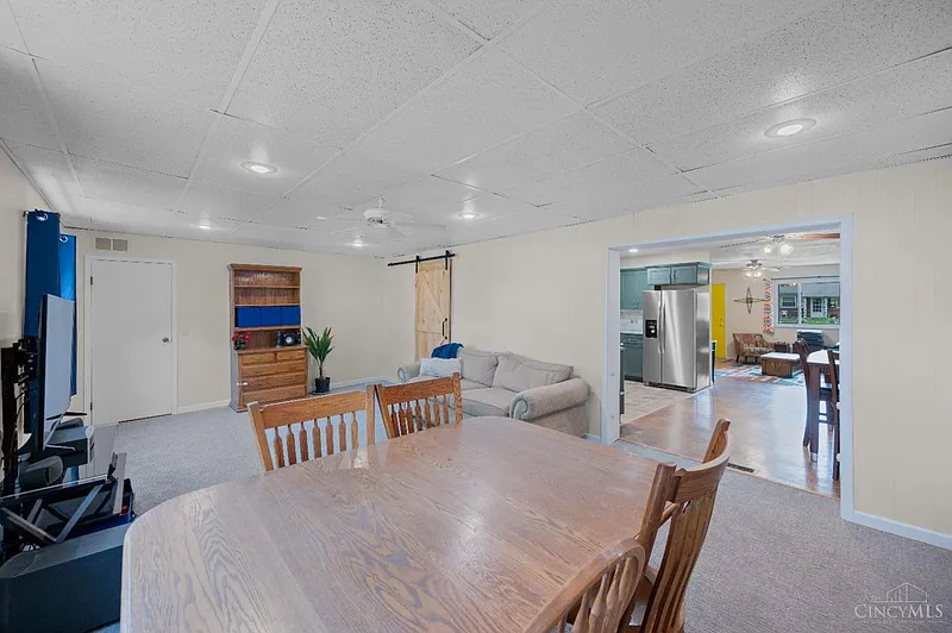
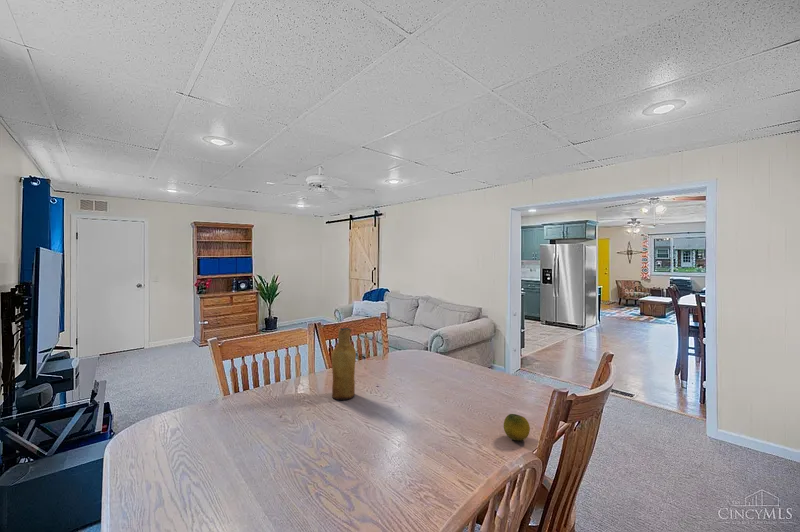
+ fruit (516, 426)
+ vase (343, 362)
